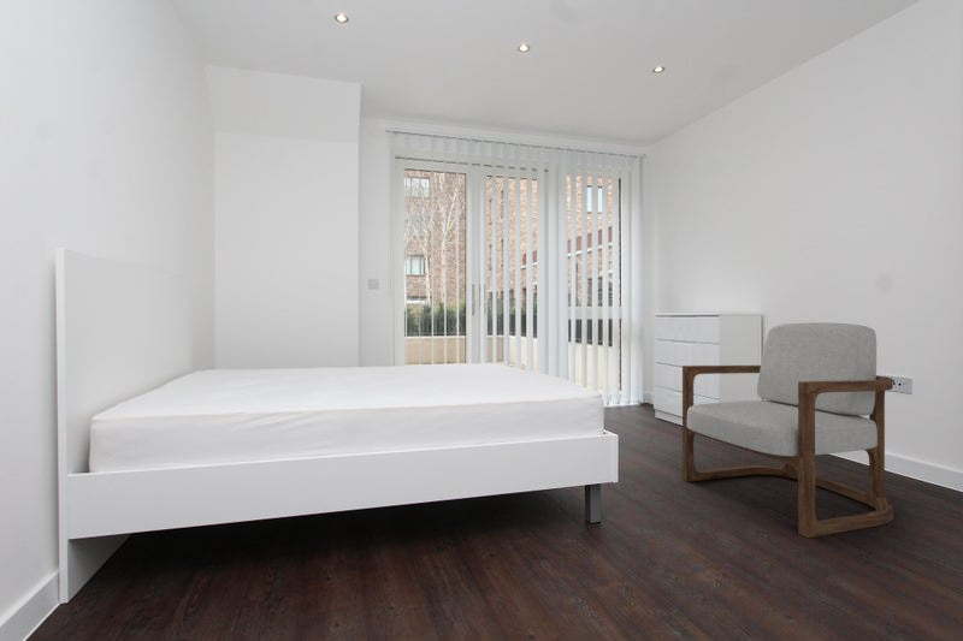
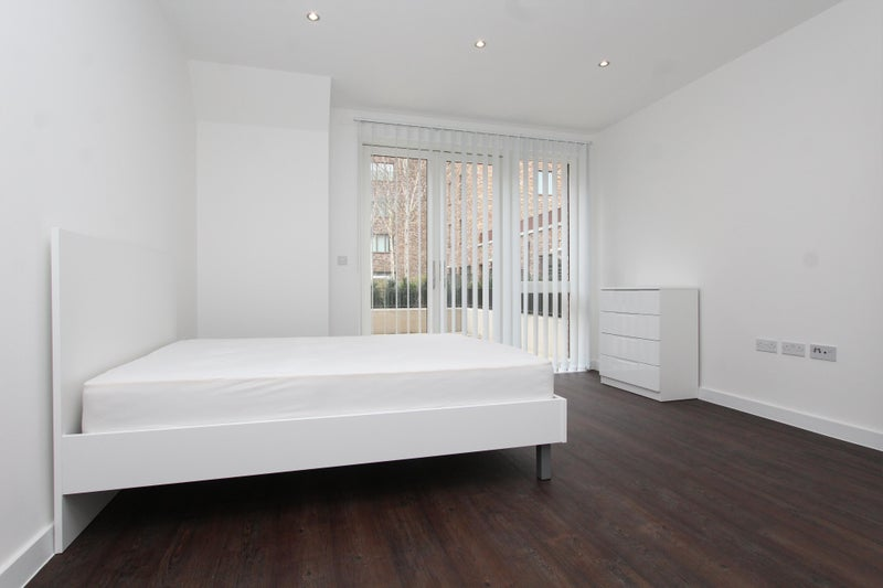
- armchair (781, 410)
